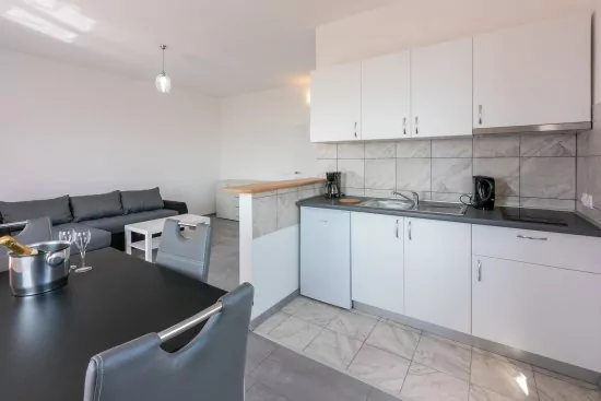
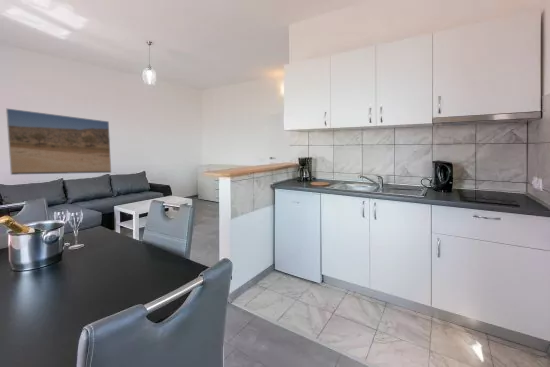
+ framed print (65, 144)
